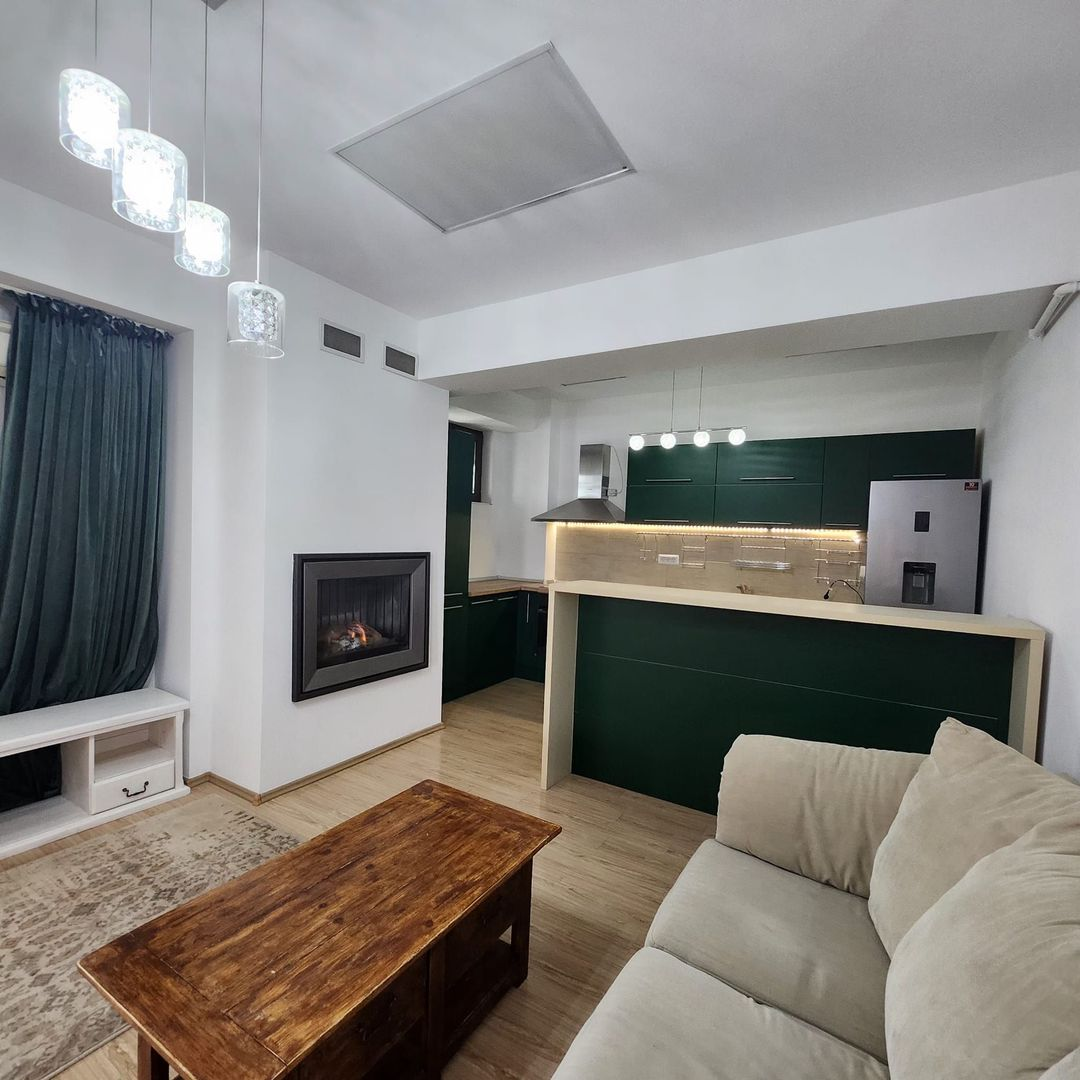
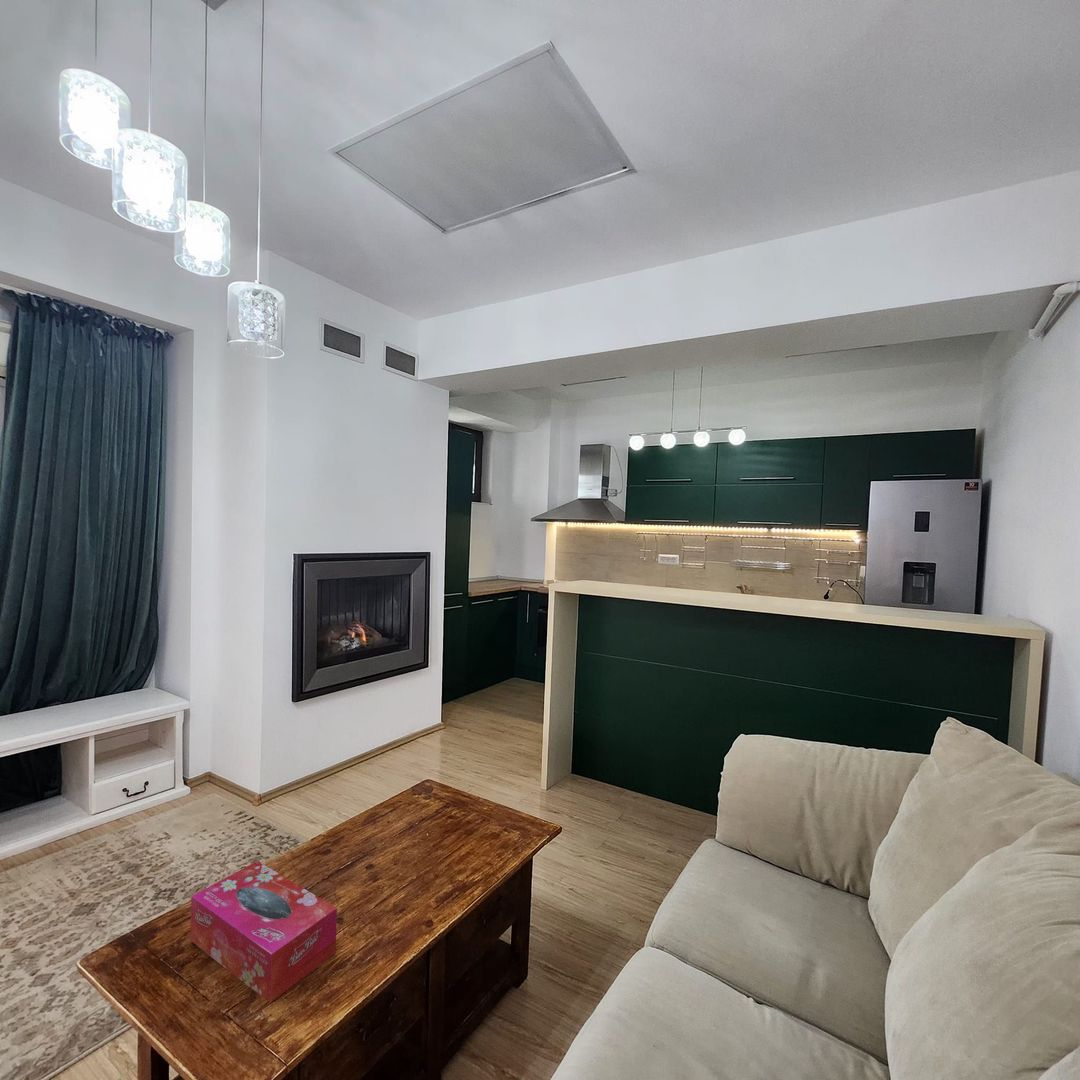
+ tissue box (263, 924)
